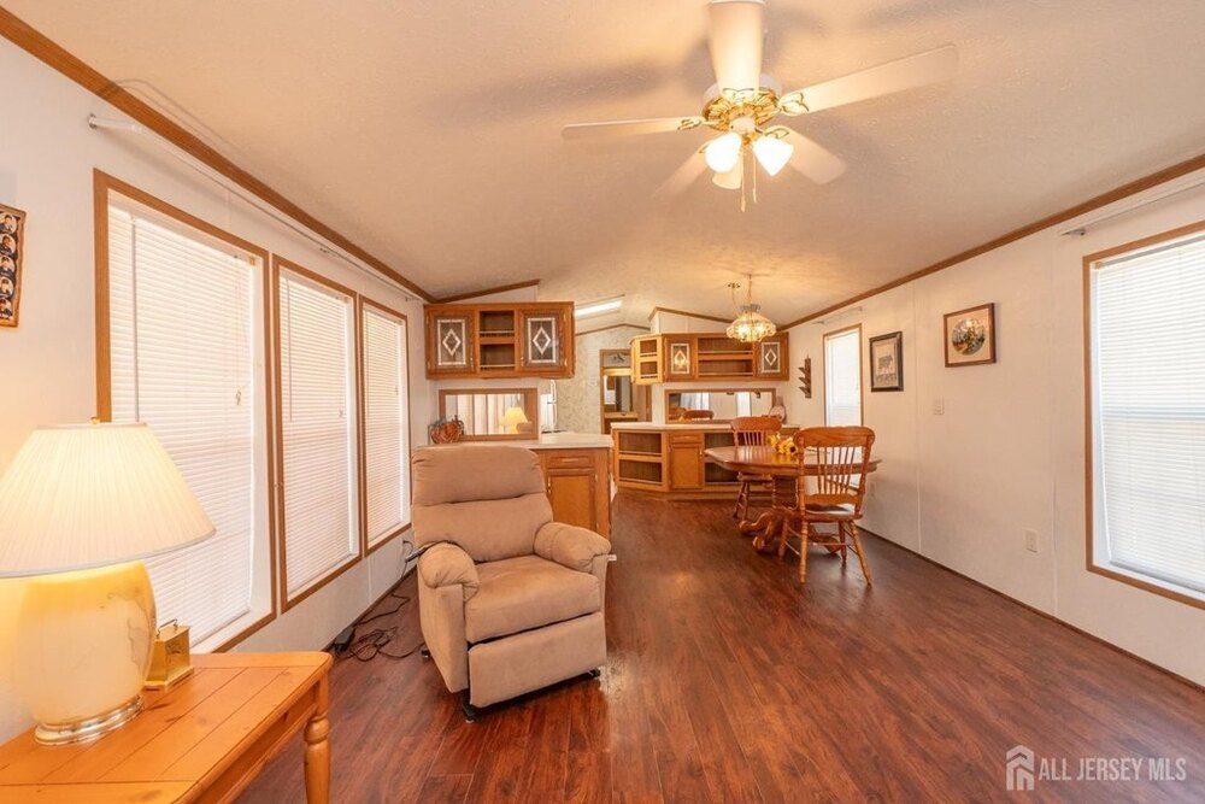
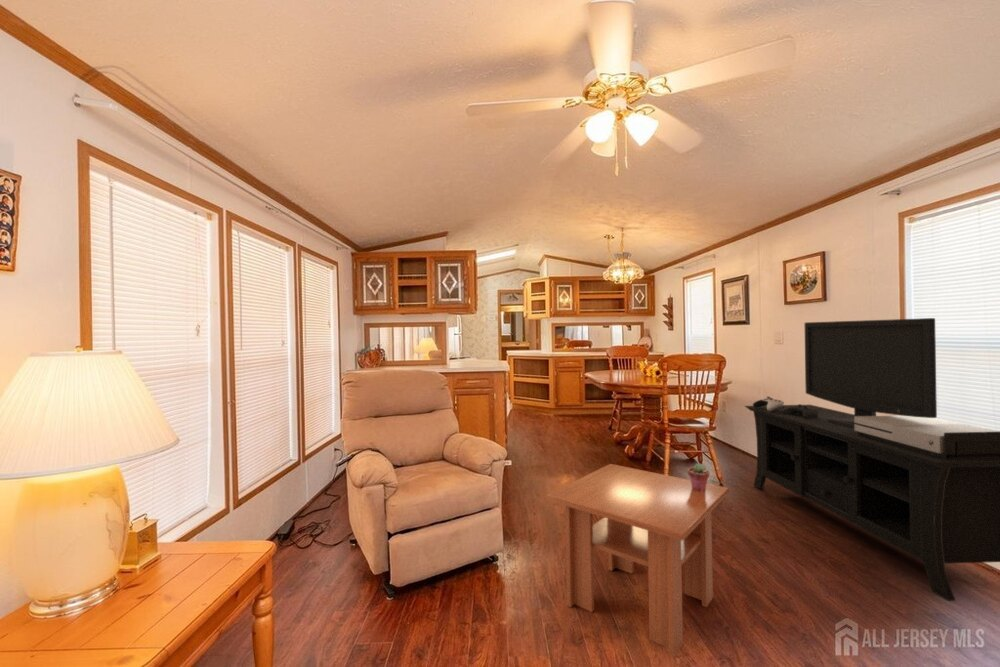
+ media console (855, 423)
+ coffee table (639, 546)
+ potted succulent (698, 475)
